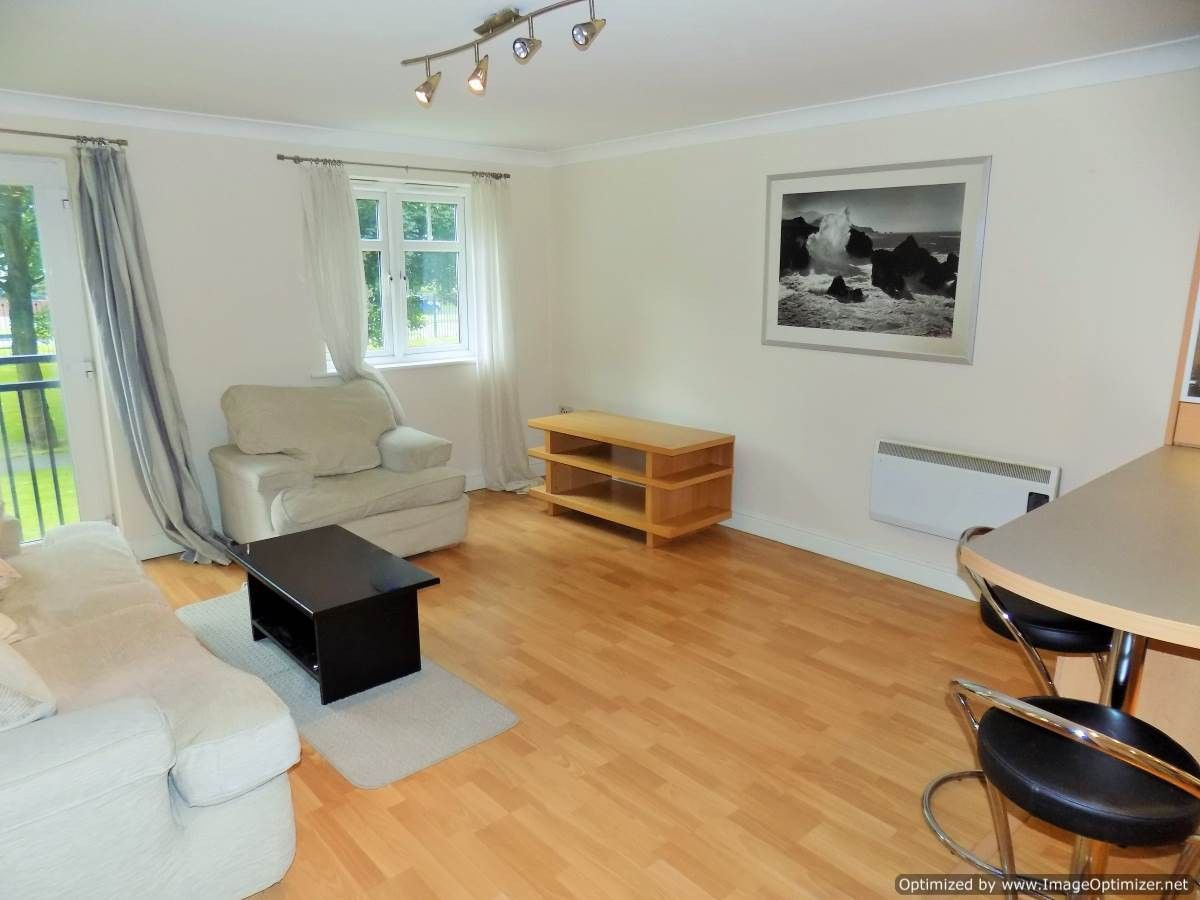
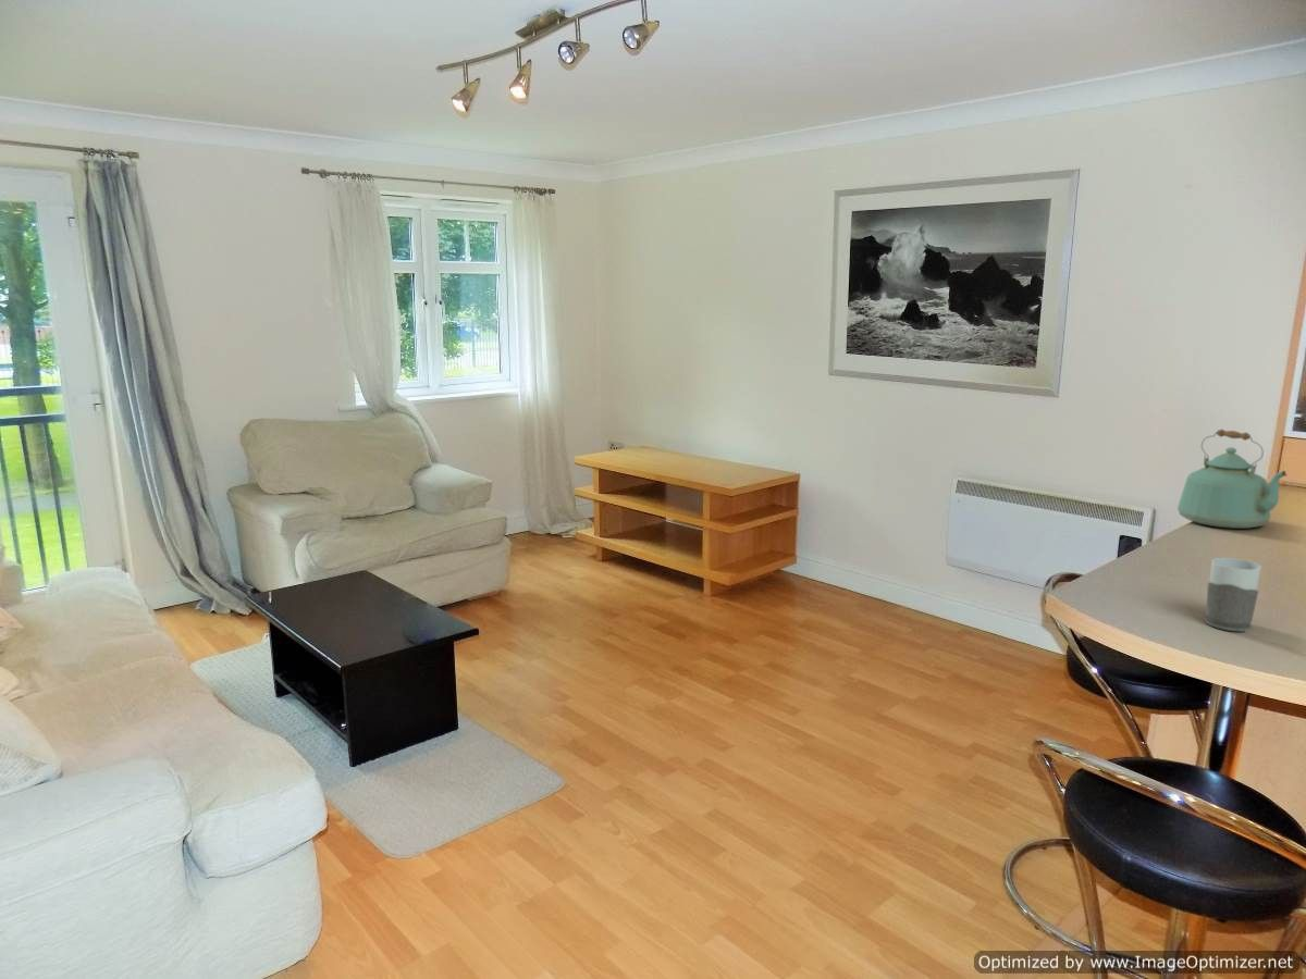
+ kettle (1235, 478)
+ mug (1233, 591)
